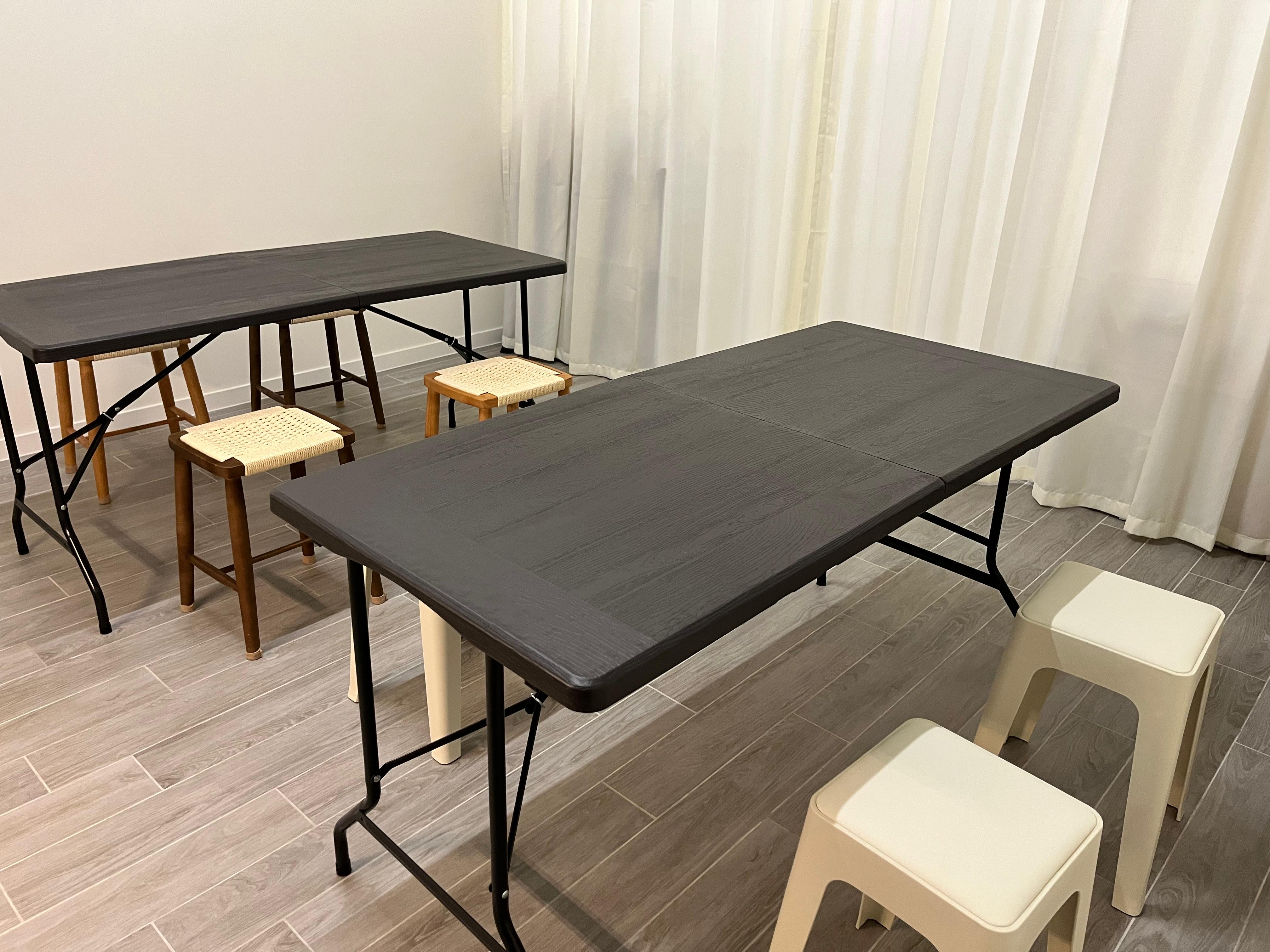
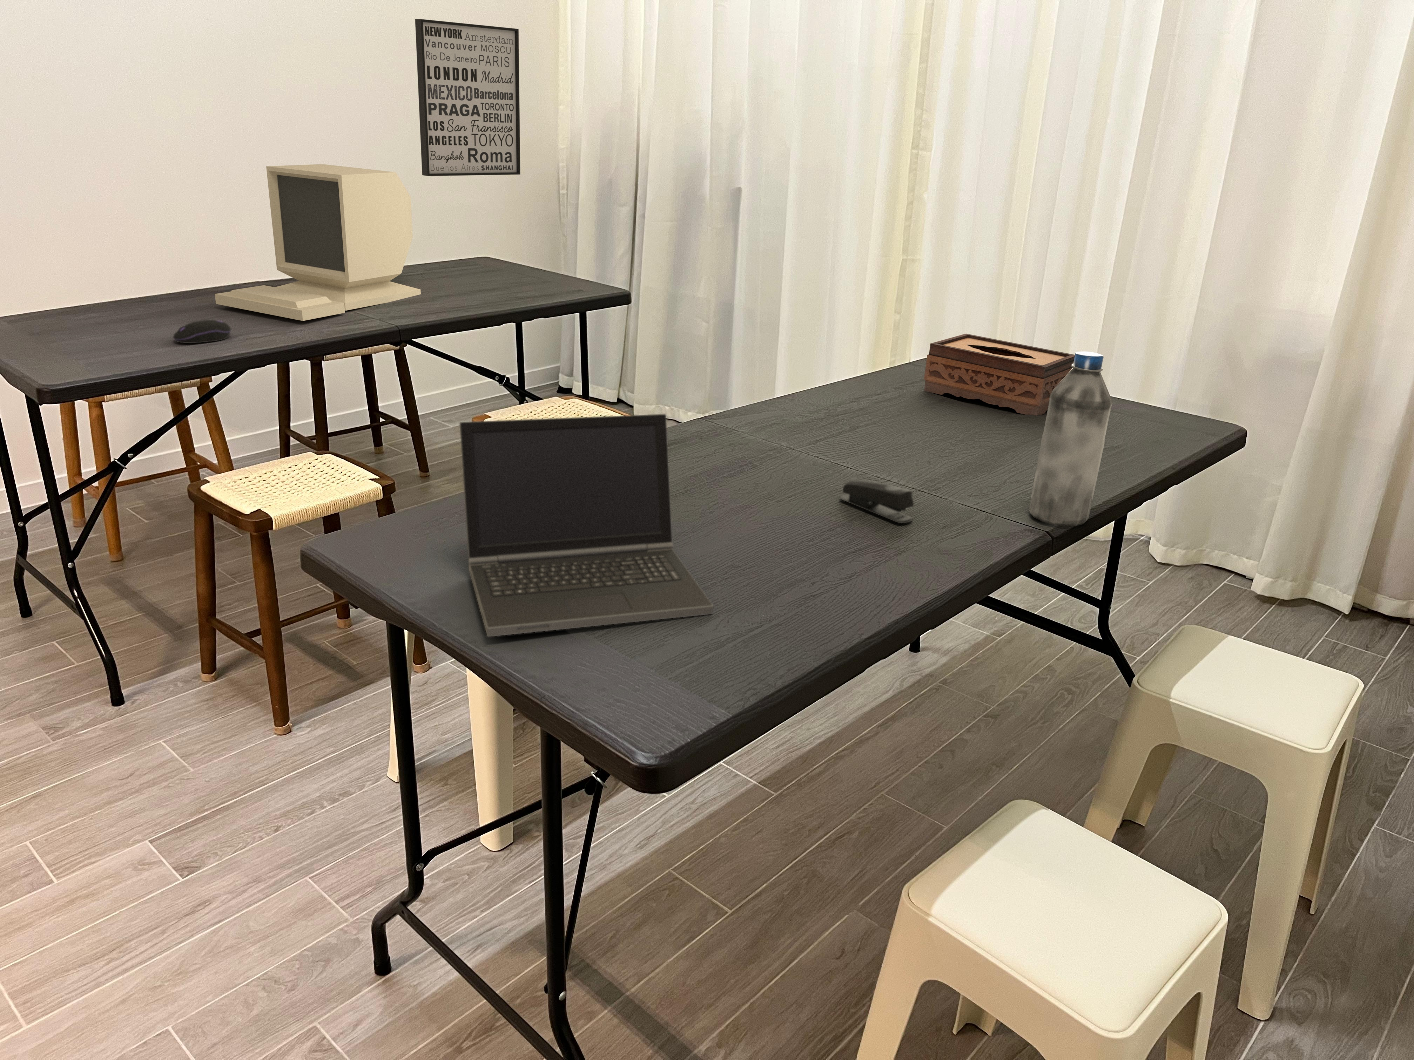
+ laptop computer (583, 516)
+ water bottle (1073, 438)
+ wall art (471, 101)
+ computer mouse (202, 330)
+ computer monitor (331, 236)
+ stapler (876, 494)
+ tissue box (999, 373)
